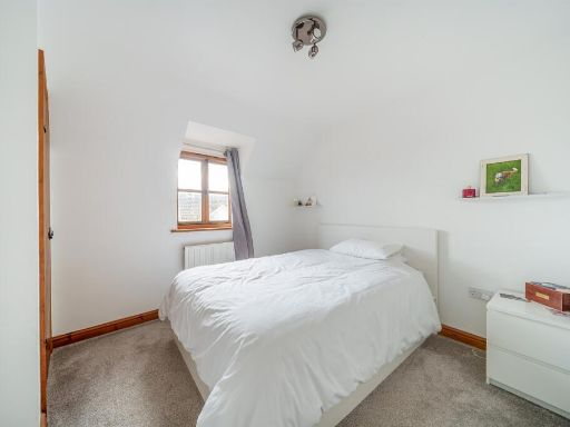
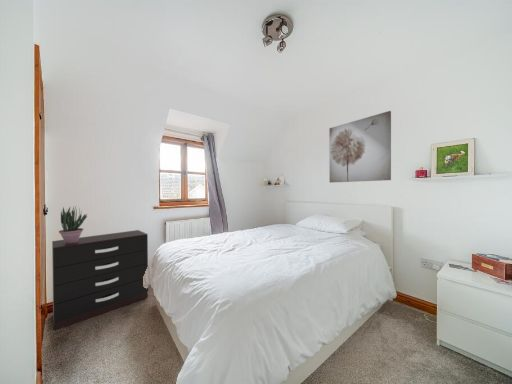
+ dresser (103, 272)
+ wall art (356, 151)
+ potted plant (73, 223)
